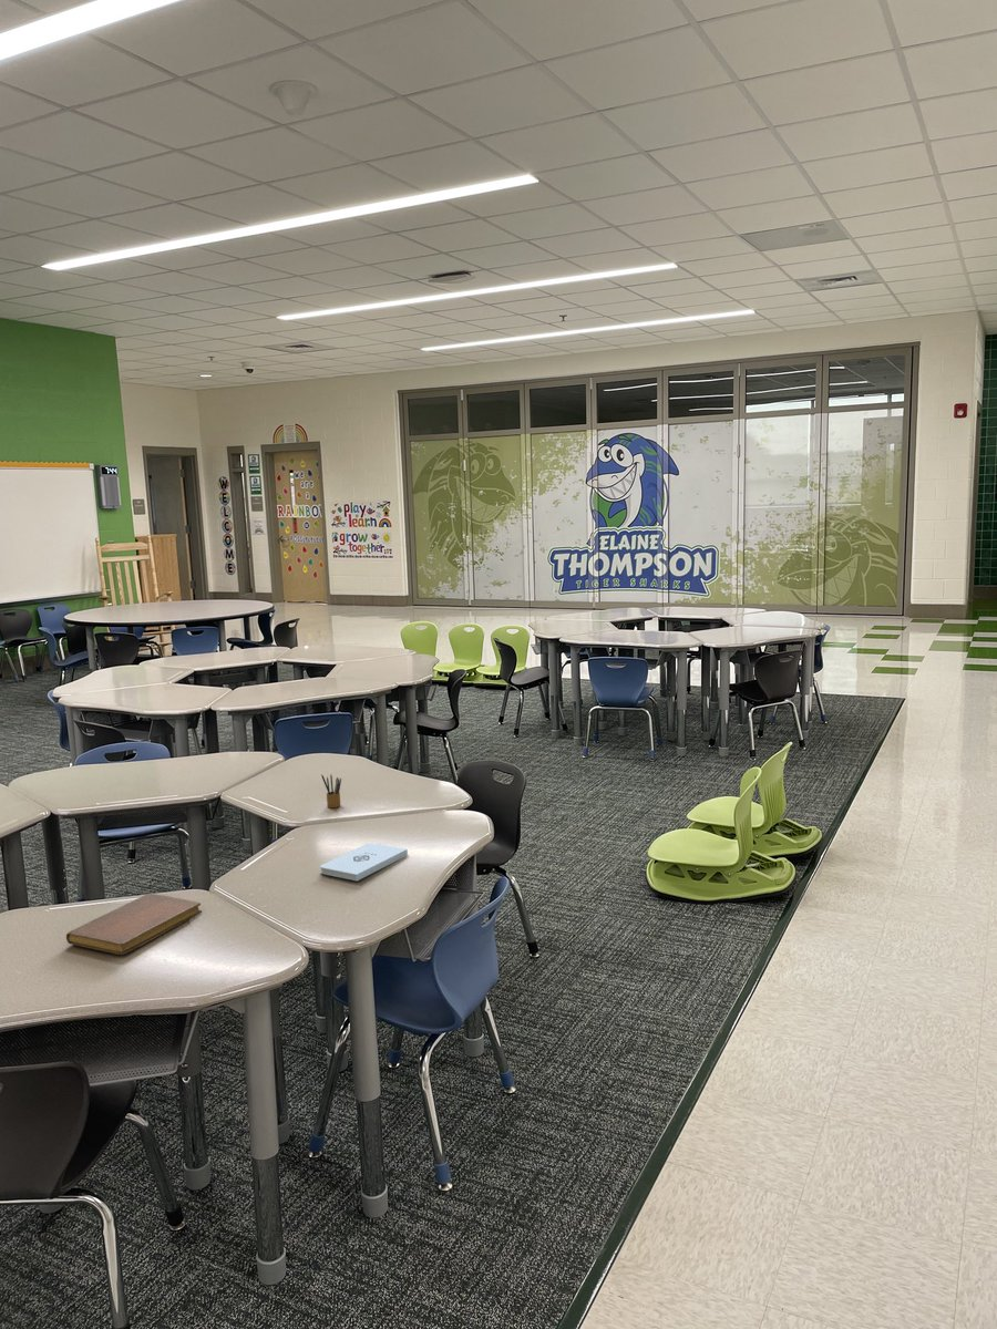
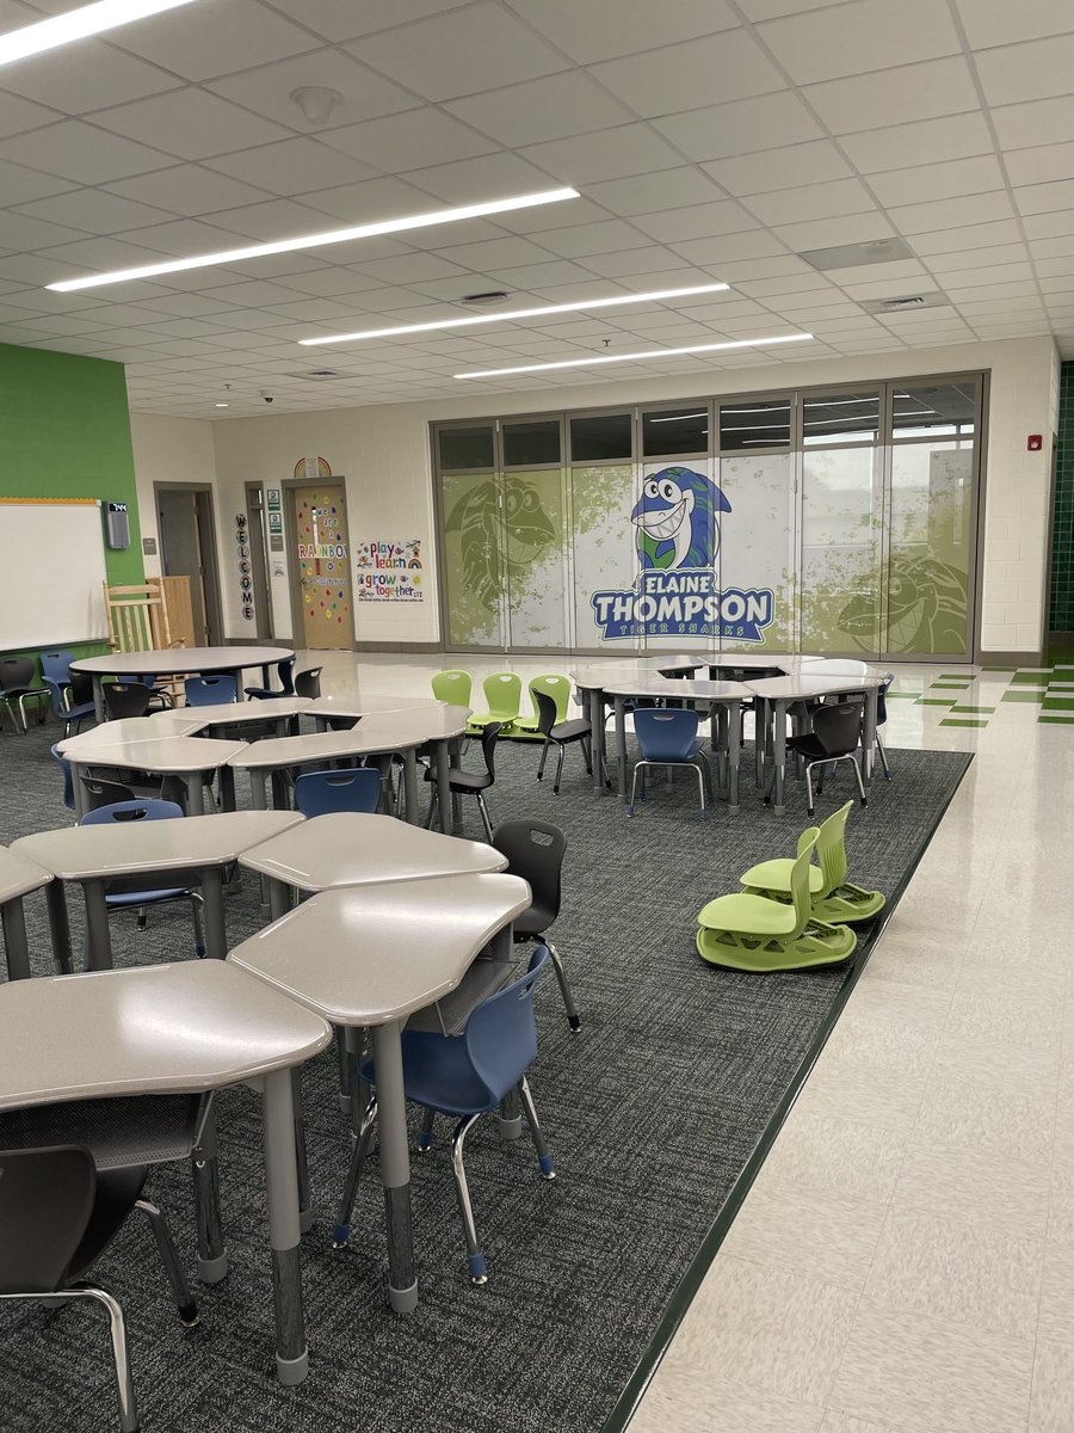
- notebook (135, 921)
- notepad (363, 861)
- pencil box (331, 790)
